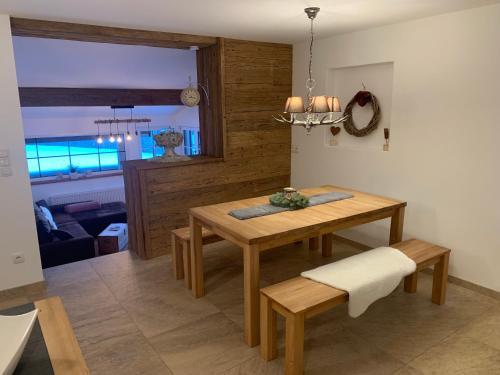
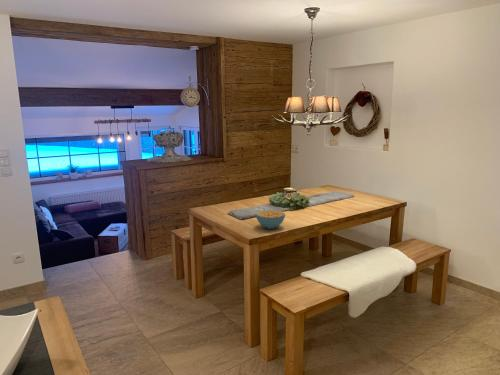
+ cereal bowl (270, 220)
